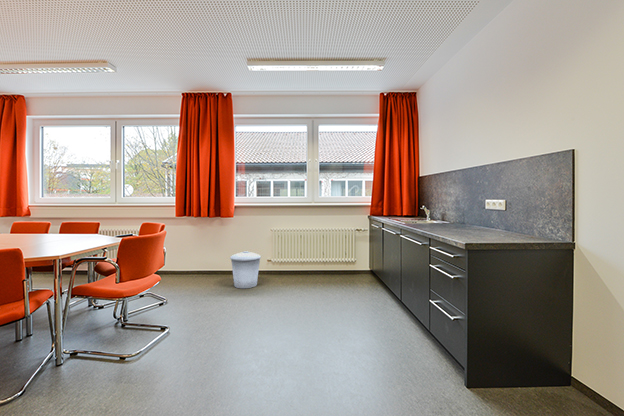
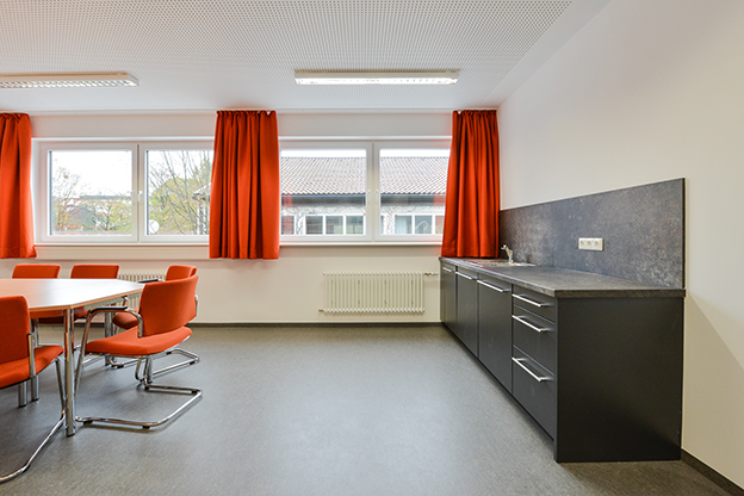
- trash can (245, 268)
